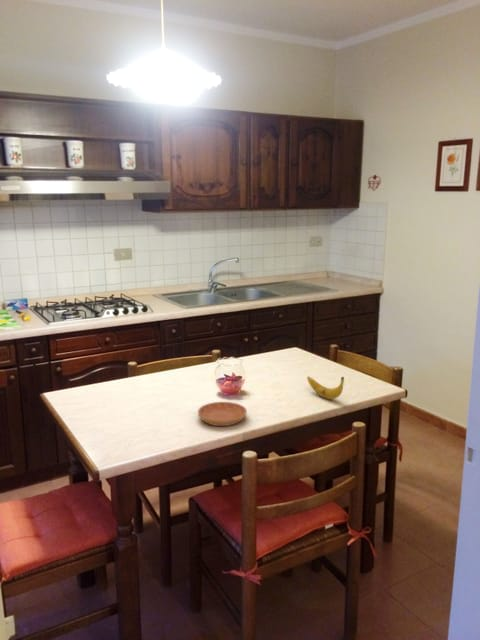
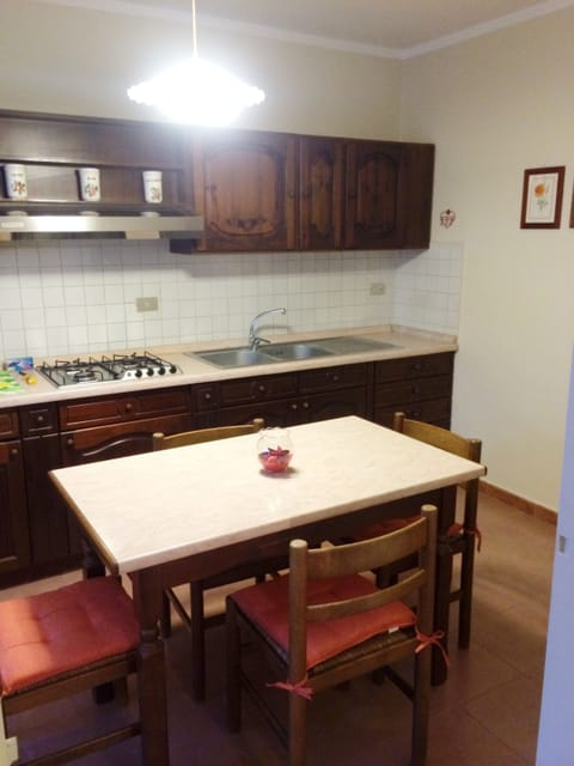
- saucer (222, 414)
- banana (323, 386)
